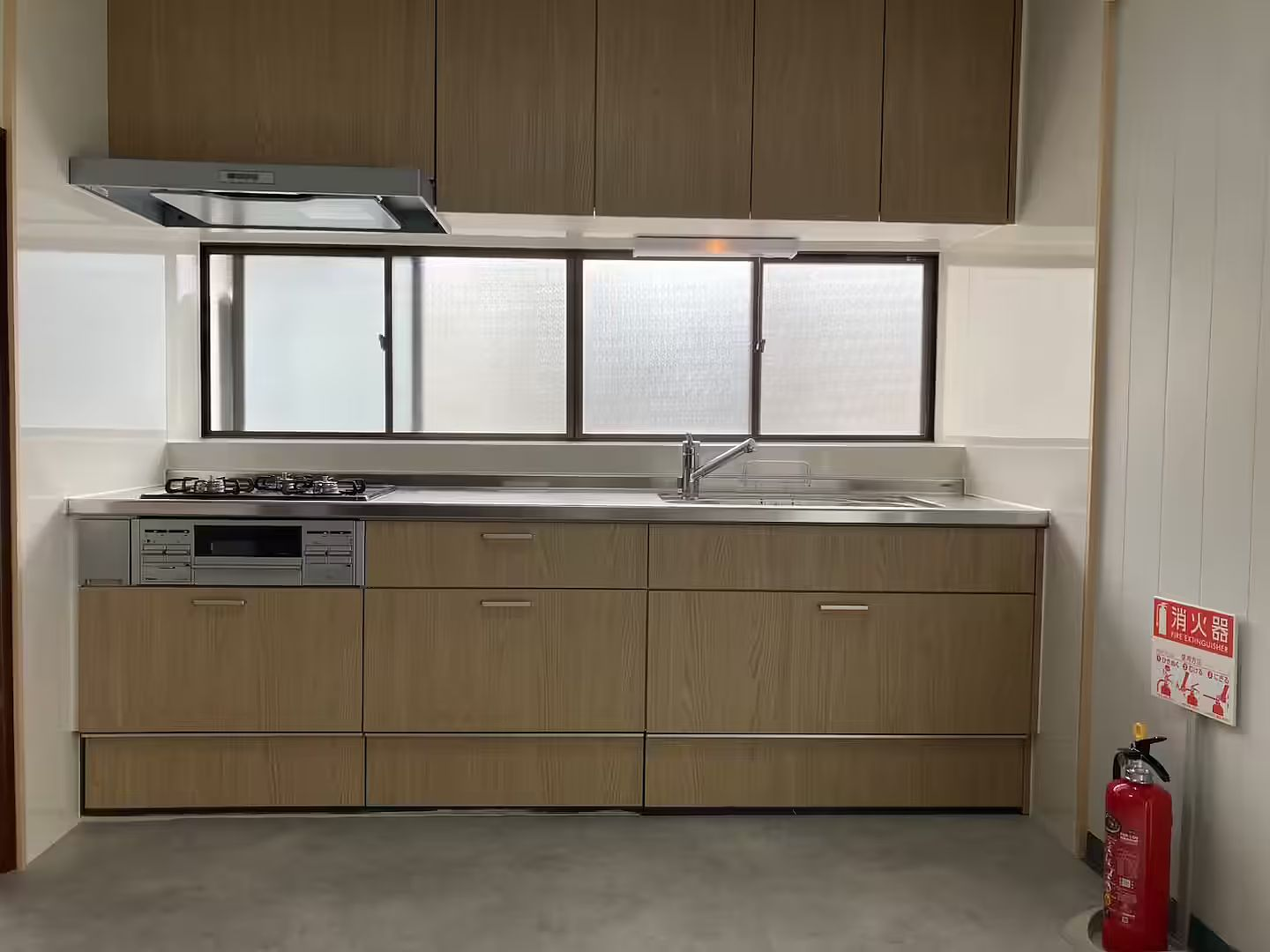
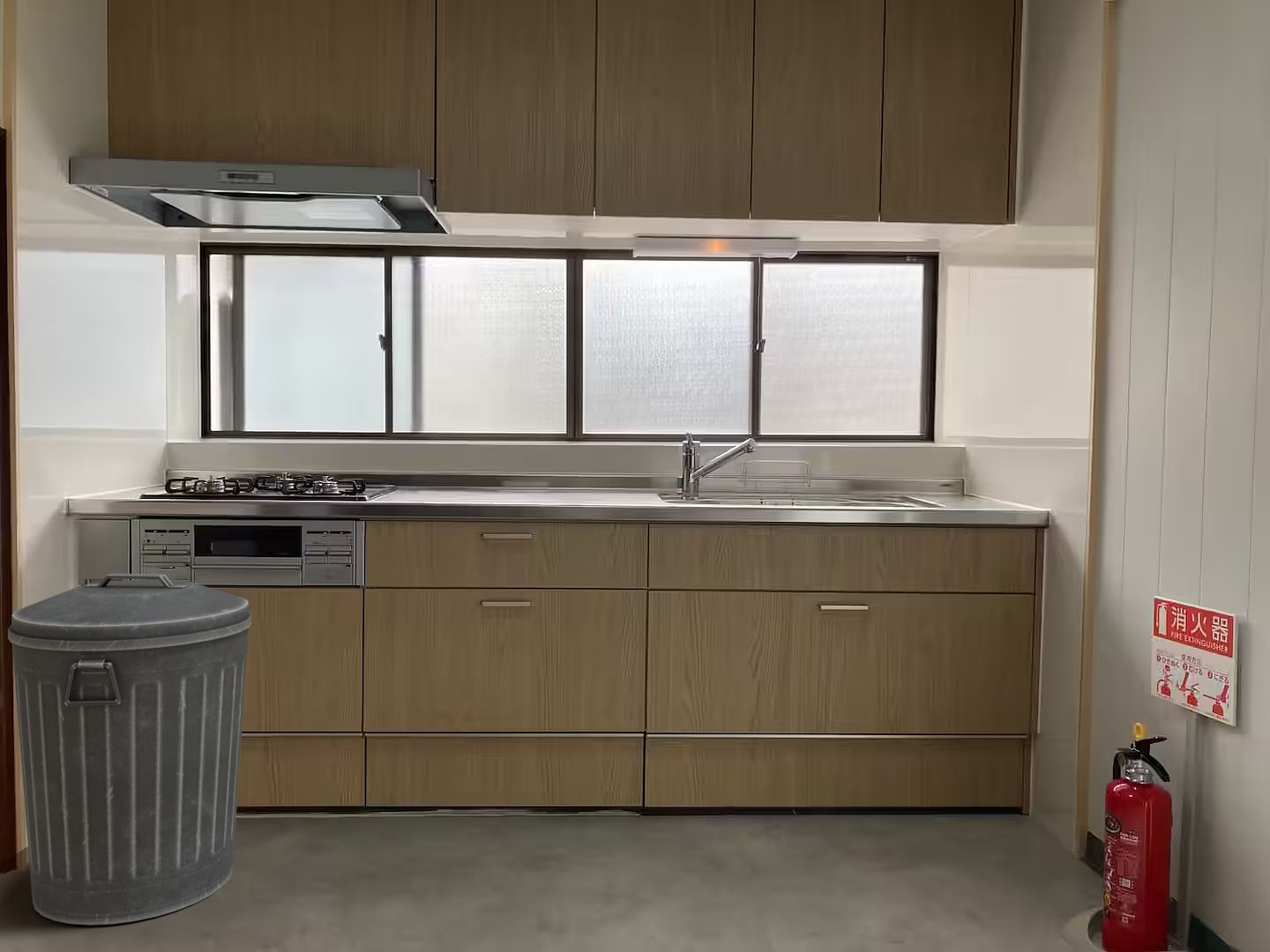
+ trash can (136, 729)
